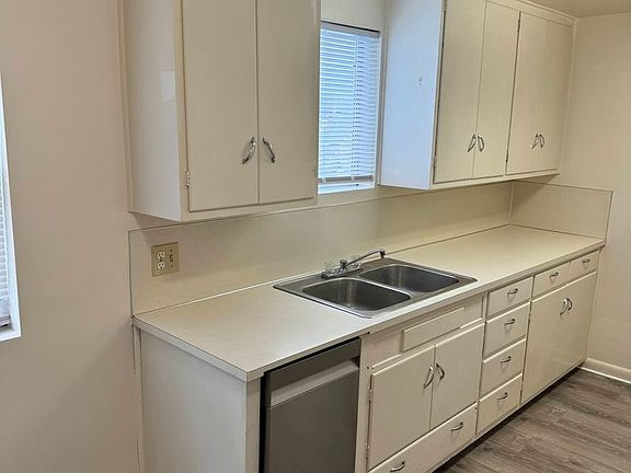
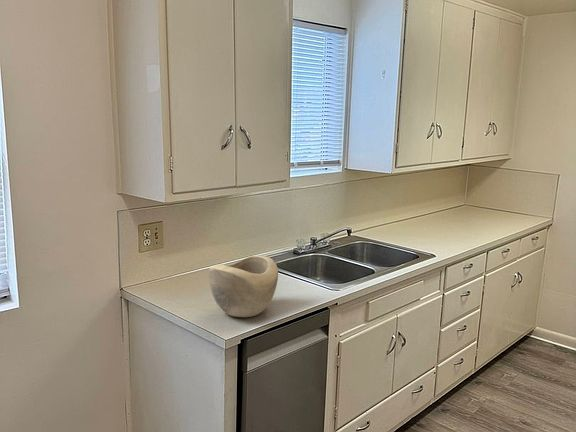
+ decorative bowl (243, 285)
